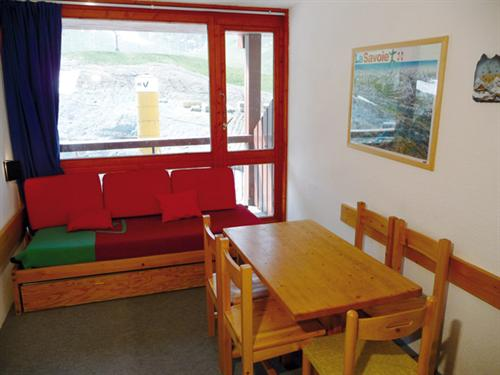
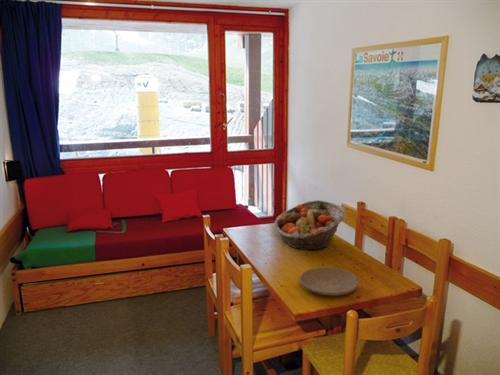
+ plate (328, 283)
+ fruit basket (308, 223)
